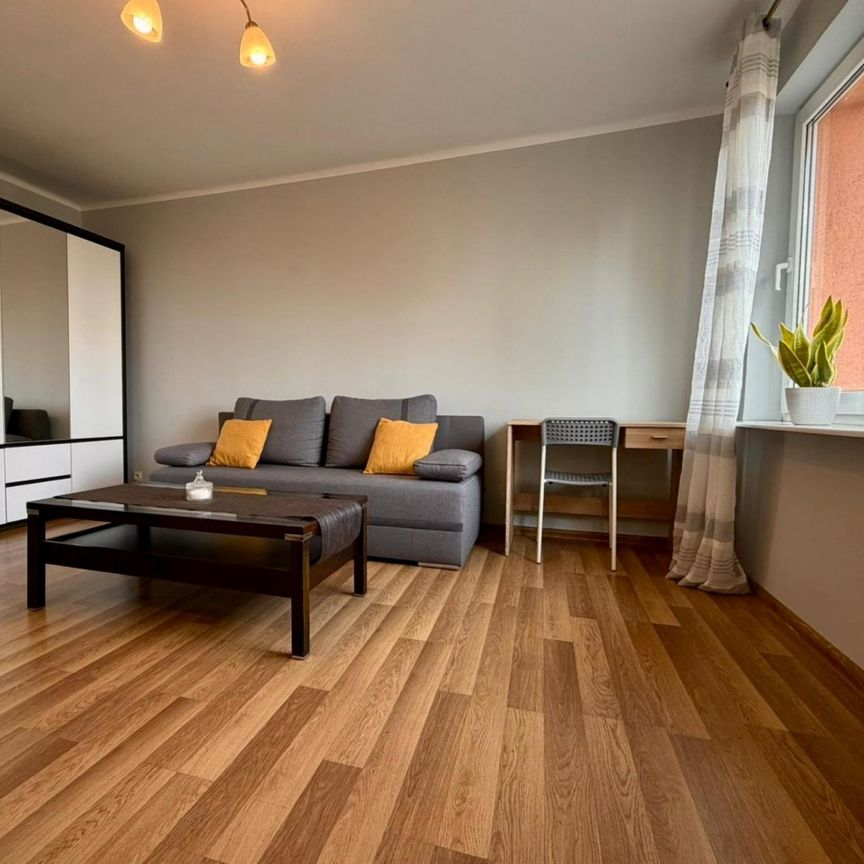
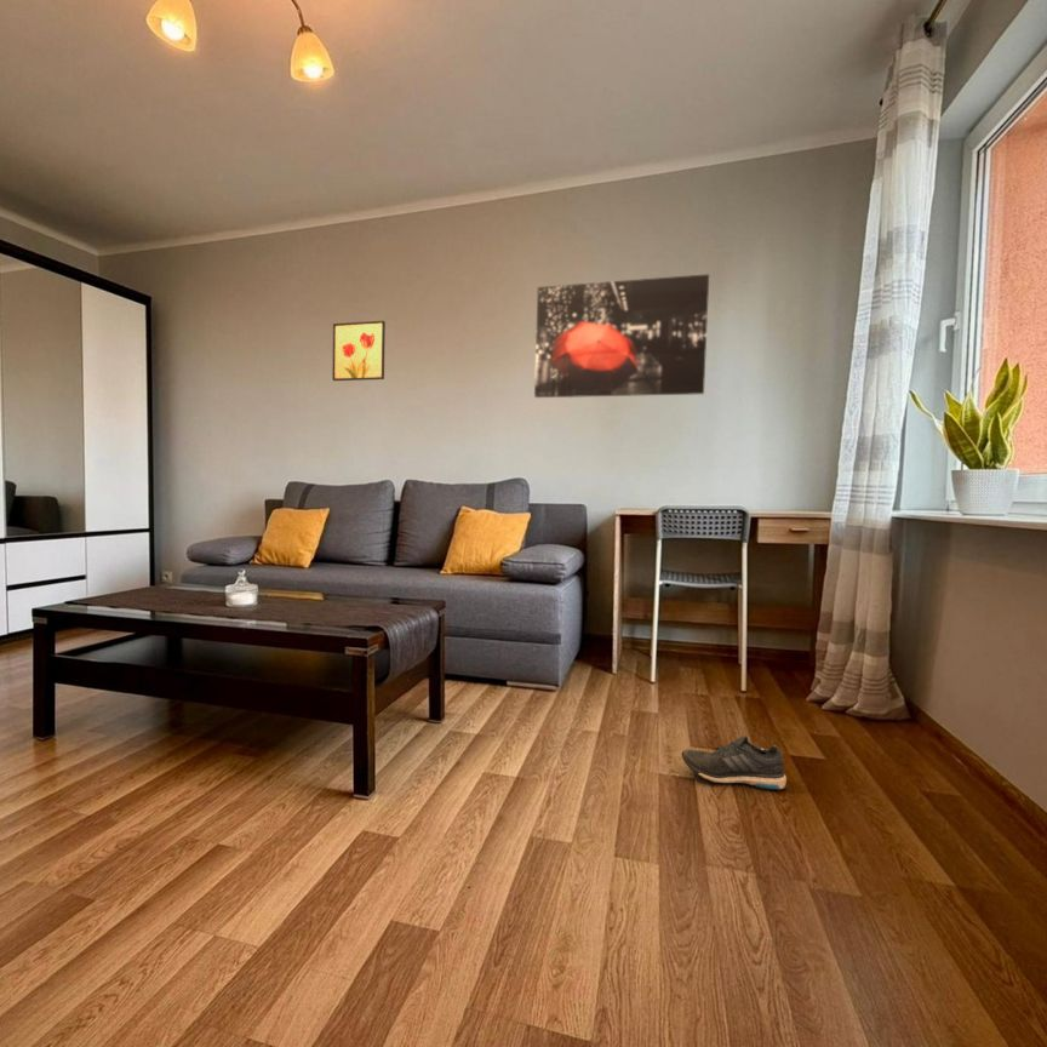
+ wall art (618, 338)
+ shoe (731, 754)
+ wall art (359, 351)
